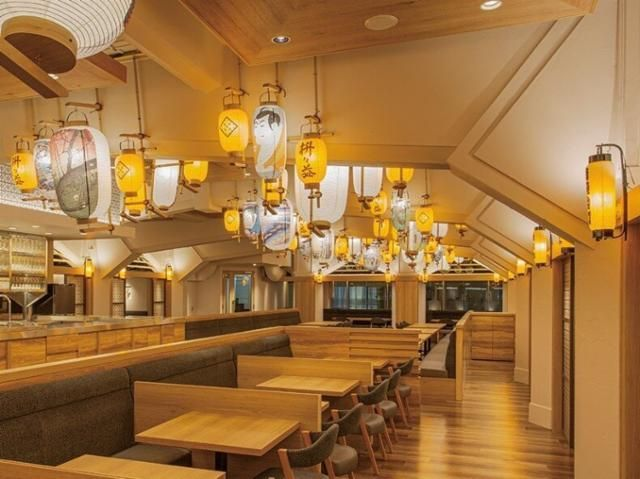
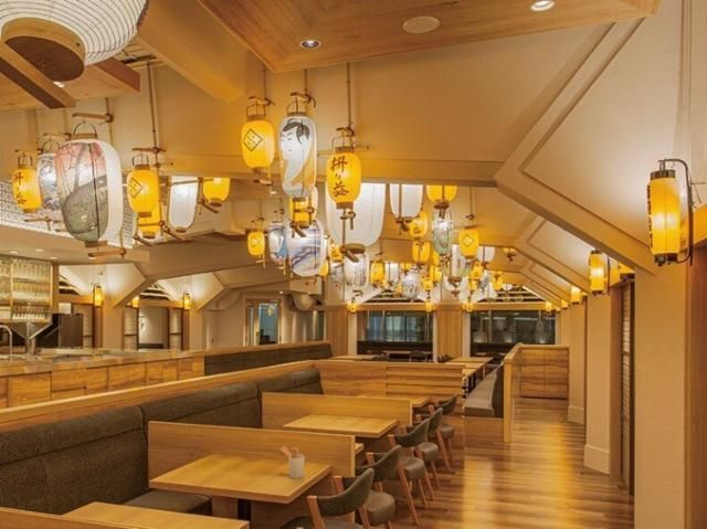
+ utensil holder (292, 461)
